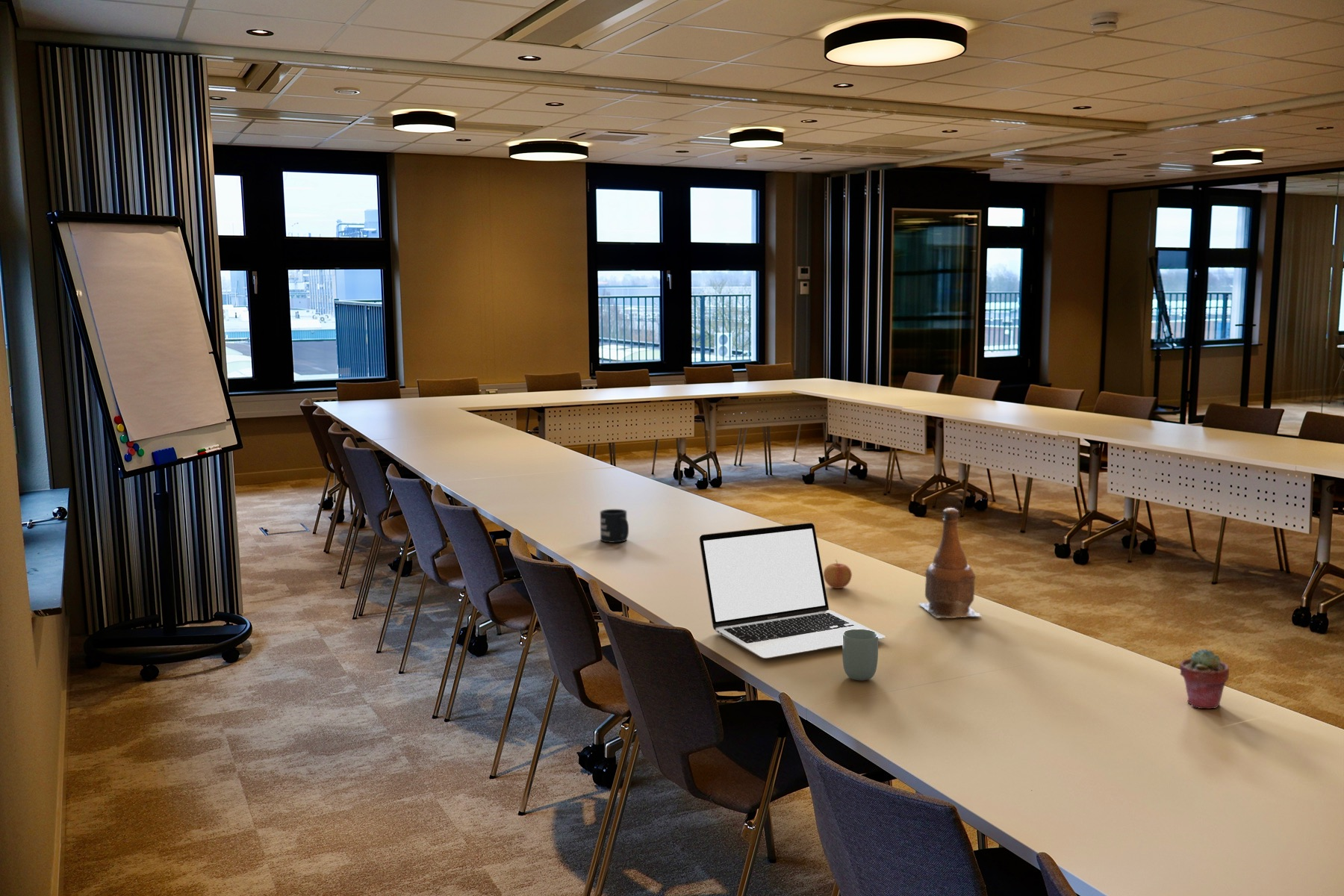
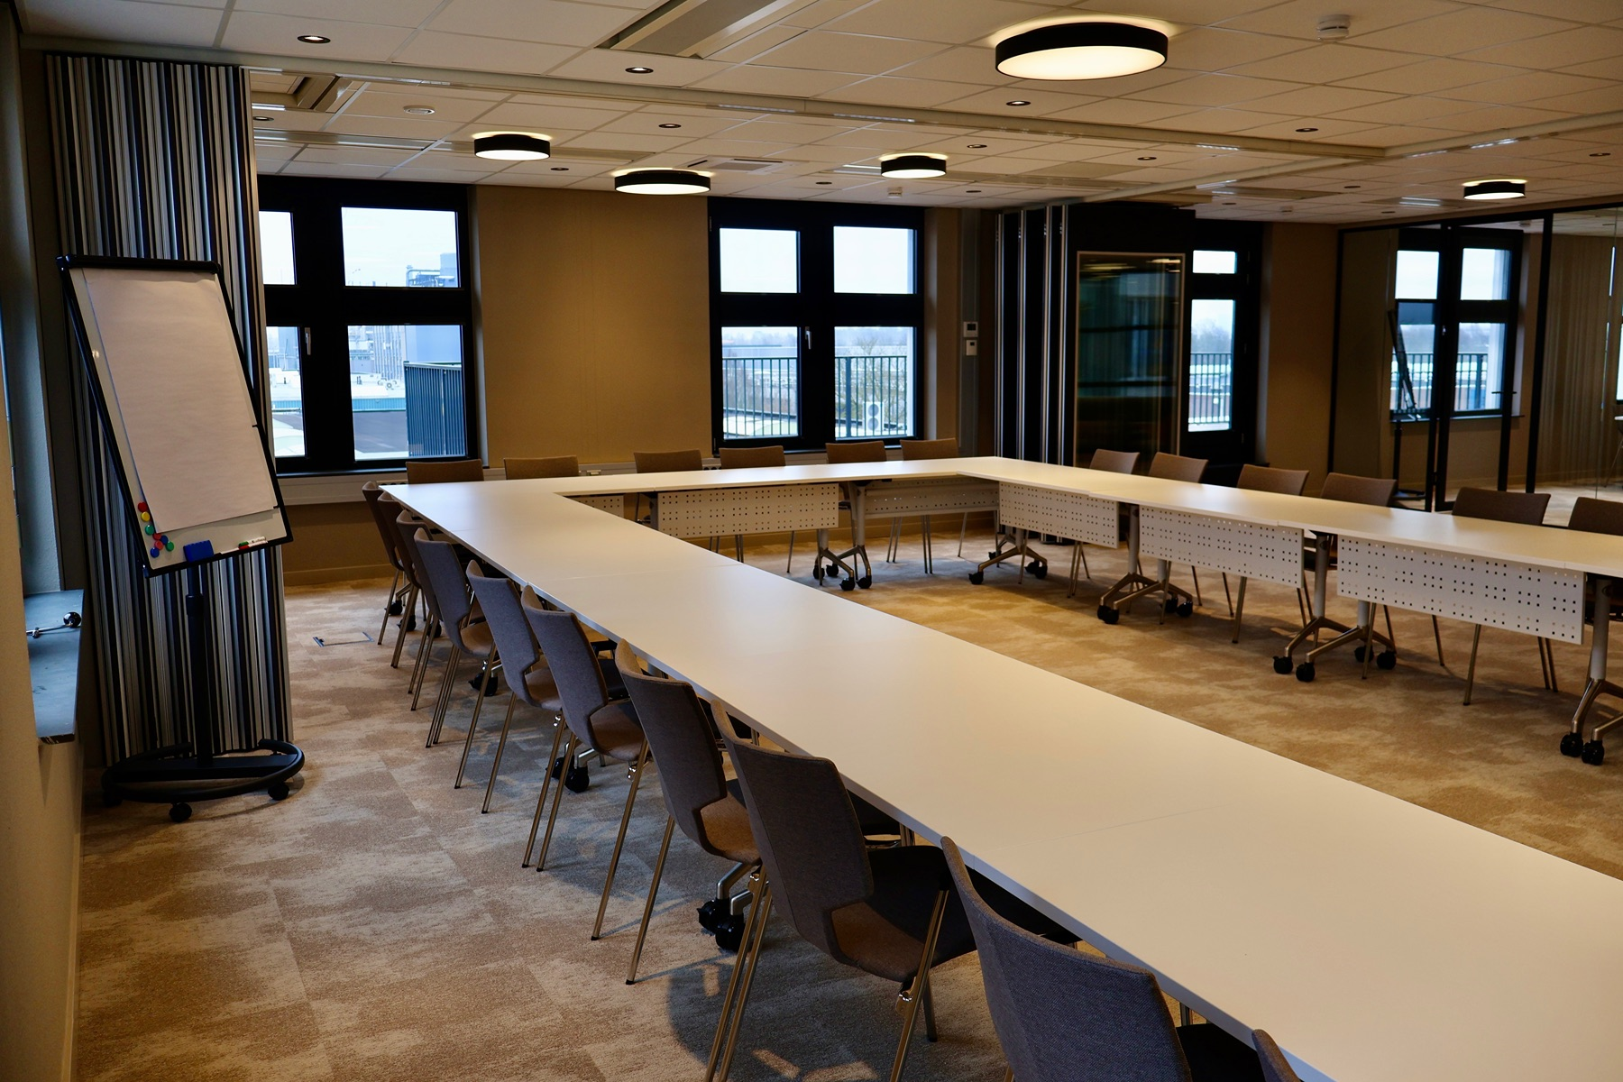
- apple (837, 573)
- bottle (951, 559)
- laptop (790, 586)
- mug (617, 526)
- cup (859, 656)
- potted succulent (1204, 676)
